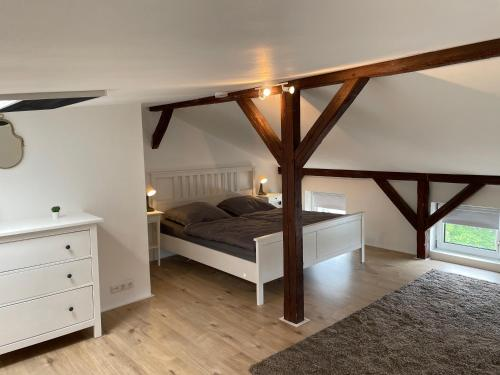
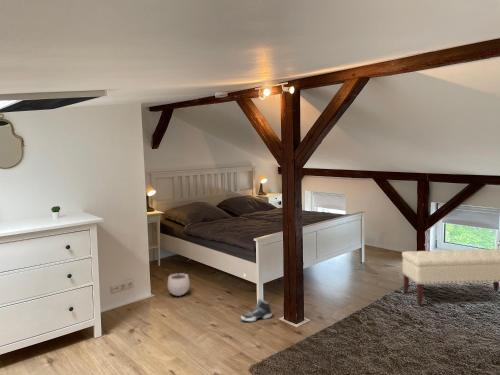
+ plant pot (178, 281)
+ bench (459, 275)
+ sneaker (256, 309)
